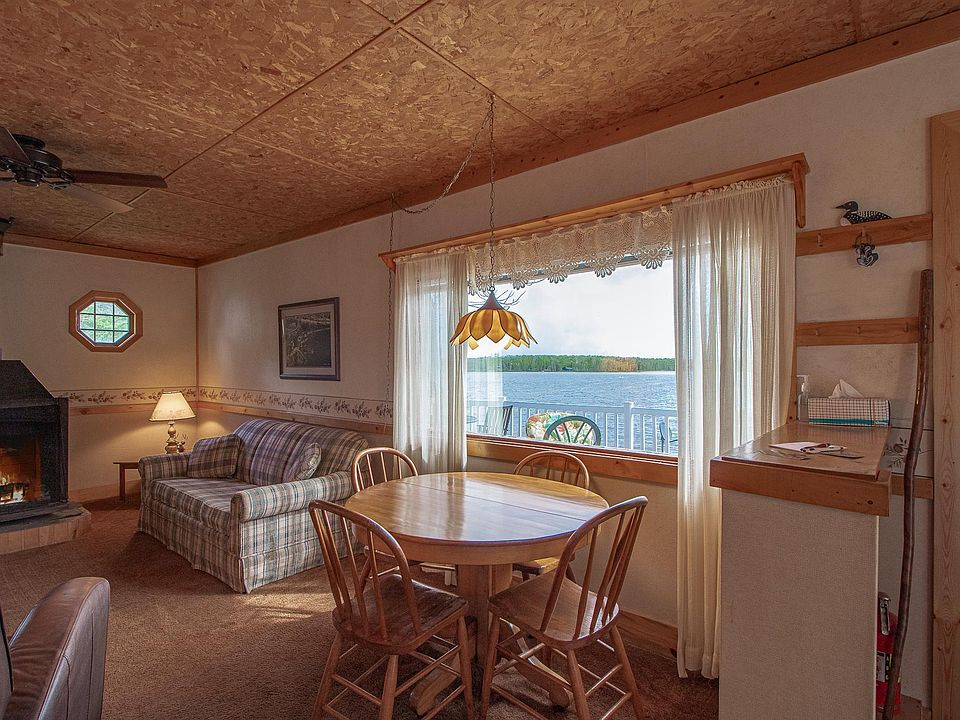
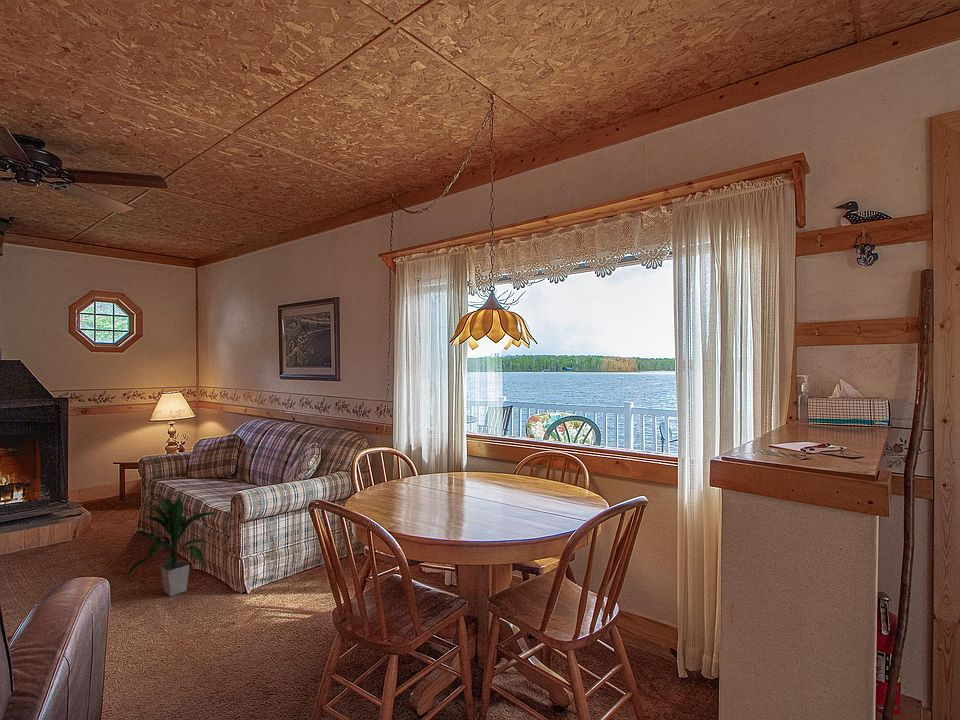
+ indoor plant (169, 542)
